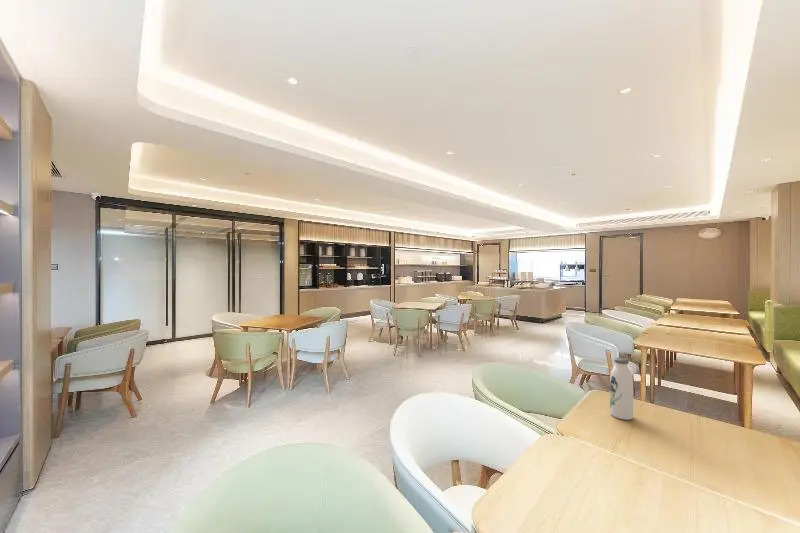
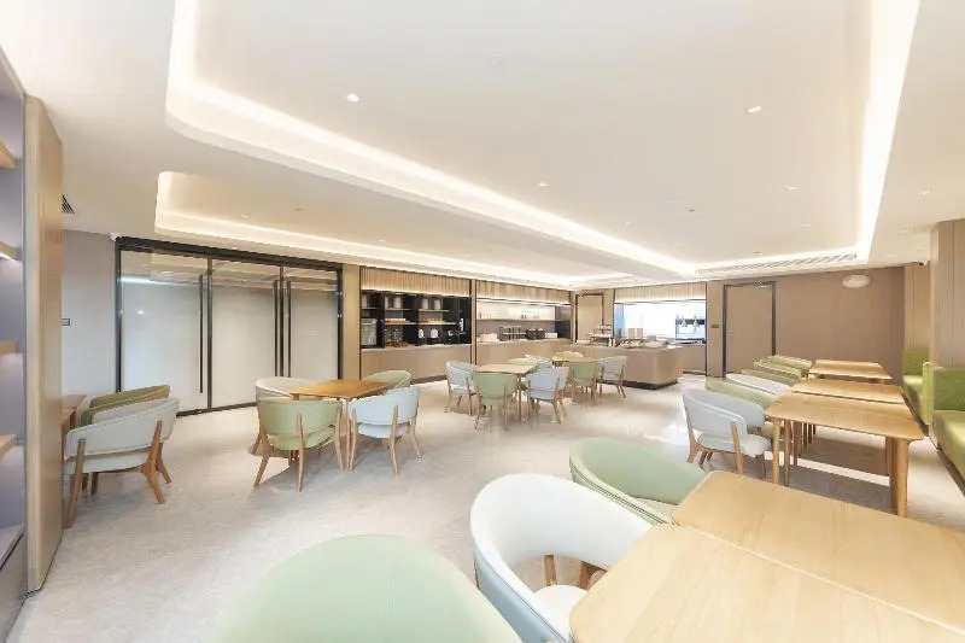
- water bottle (621, 387)
